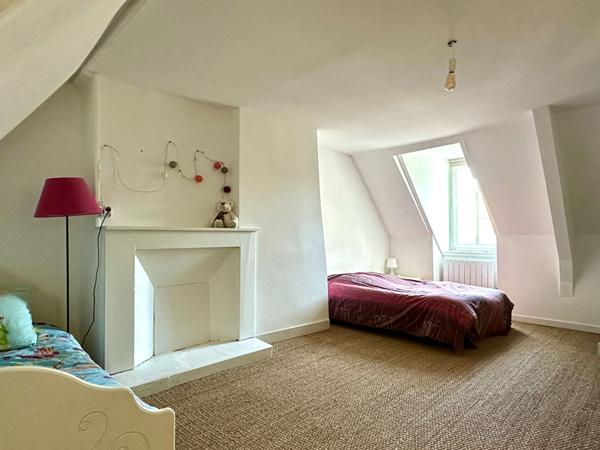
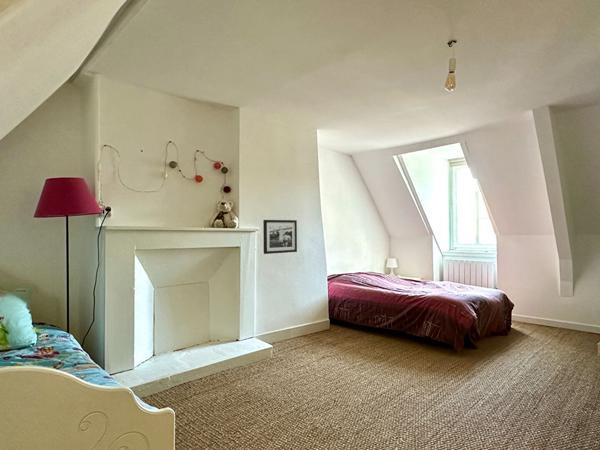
+ picture frame (280, 236)
